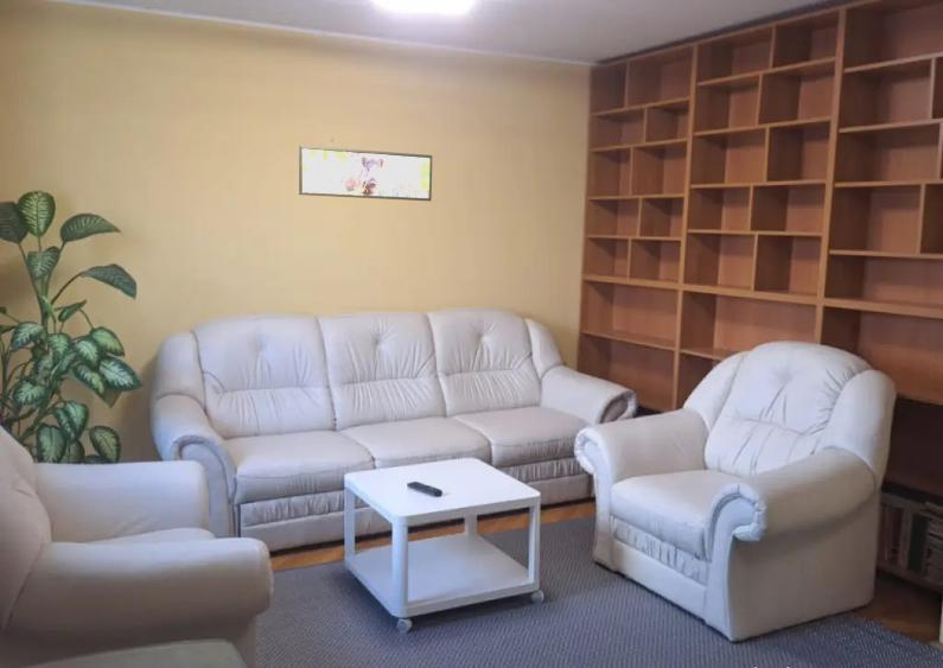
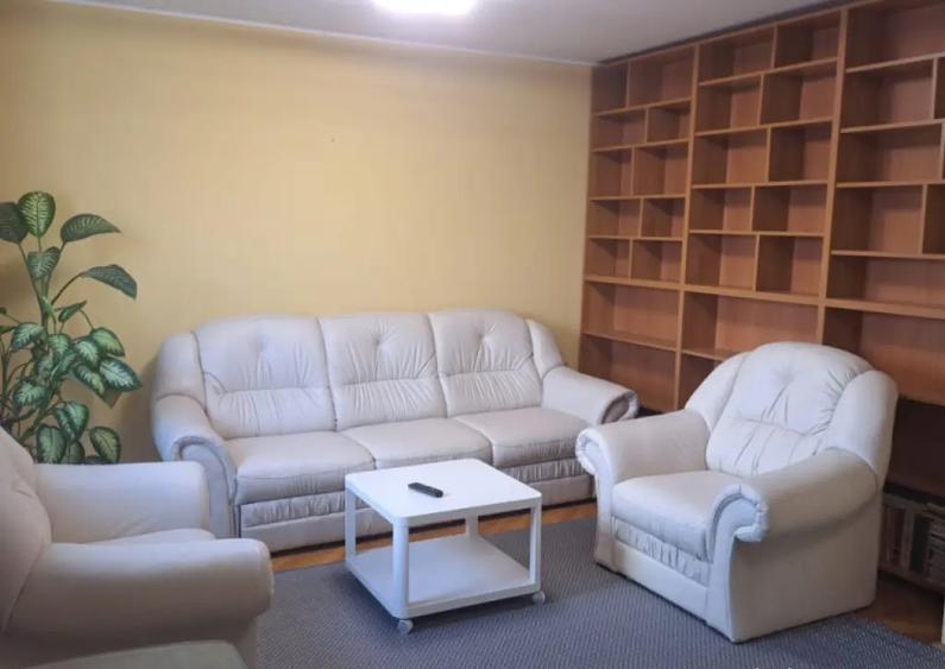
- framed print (368, 173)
